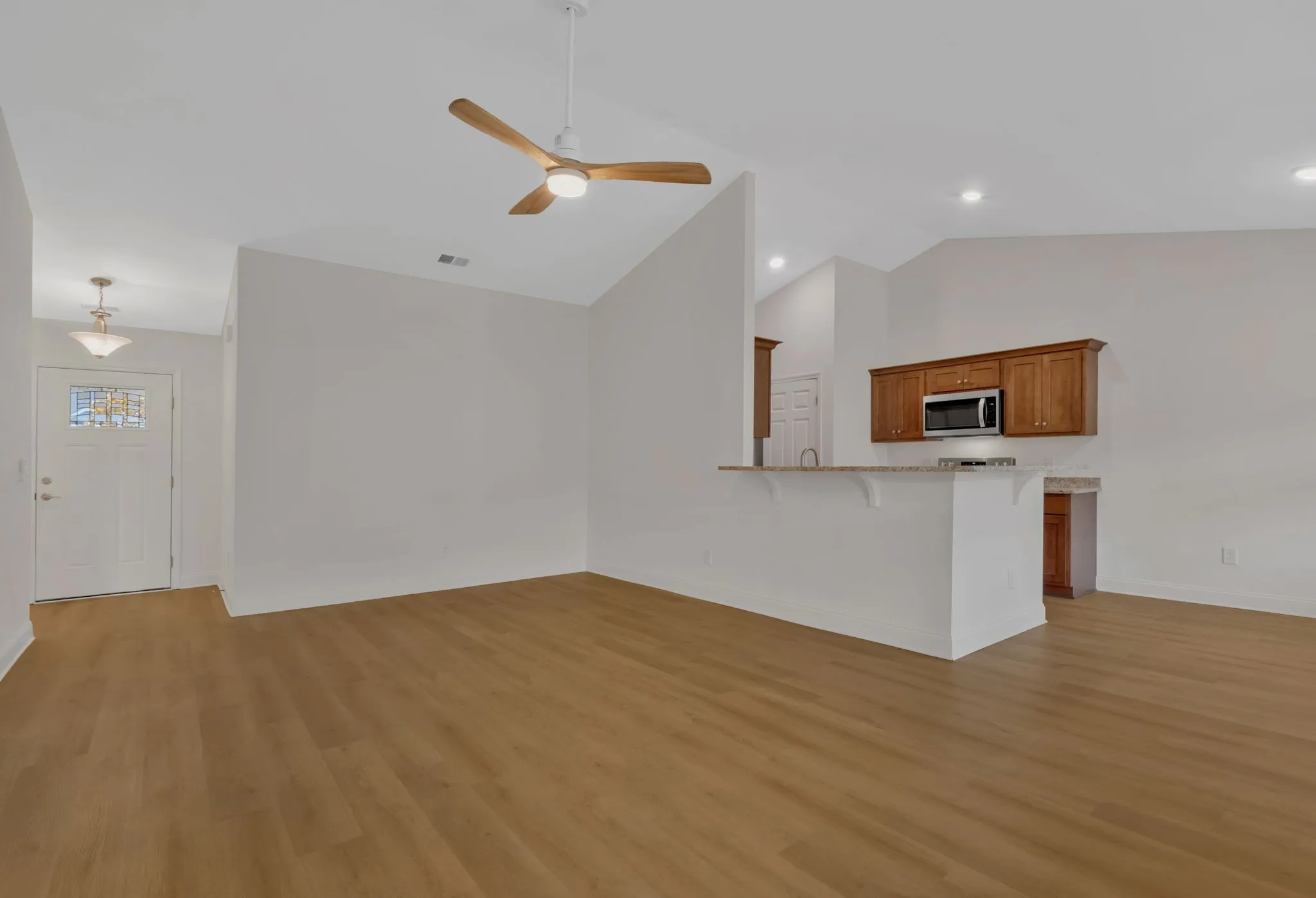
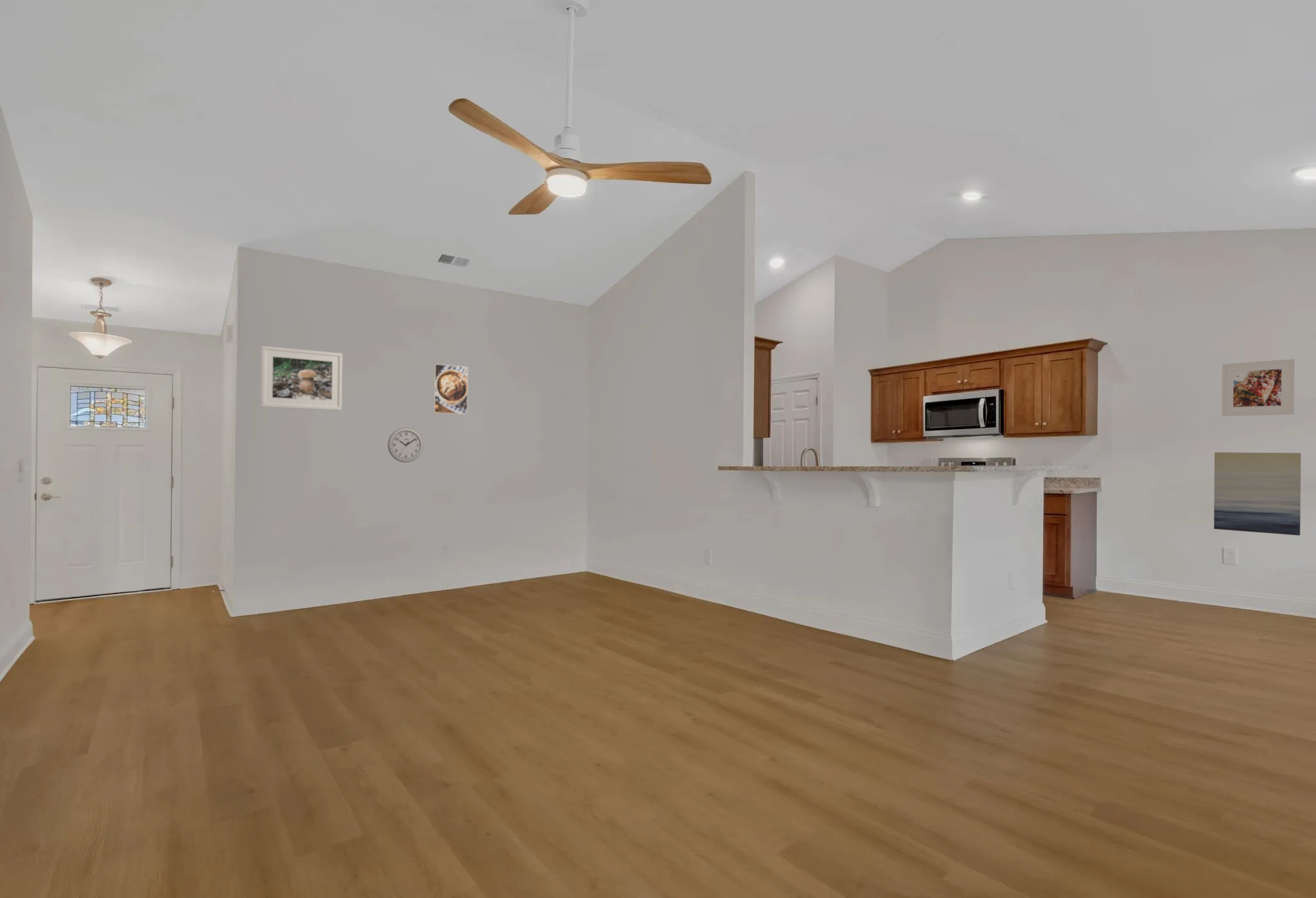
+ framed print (1257, 388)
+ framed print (303, 379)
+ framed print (450, 389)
+ wall art (1256, 492)
+ wall clock (405, 445)
